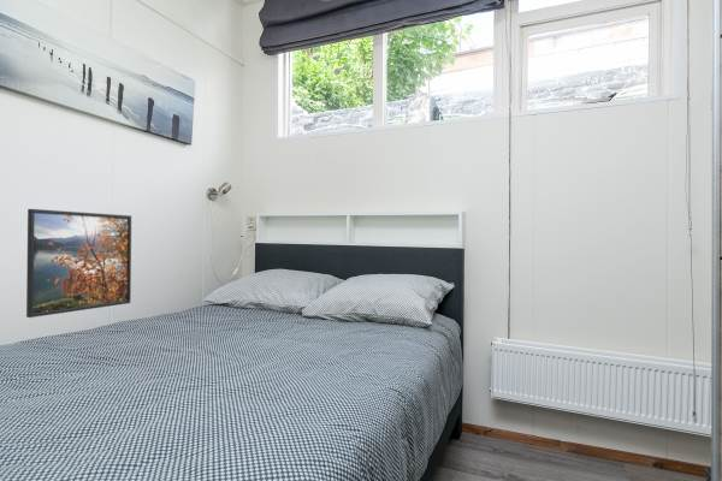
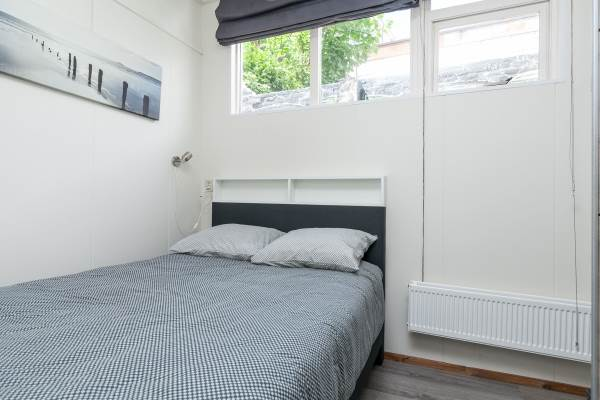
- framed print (84, 261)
